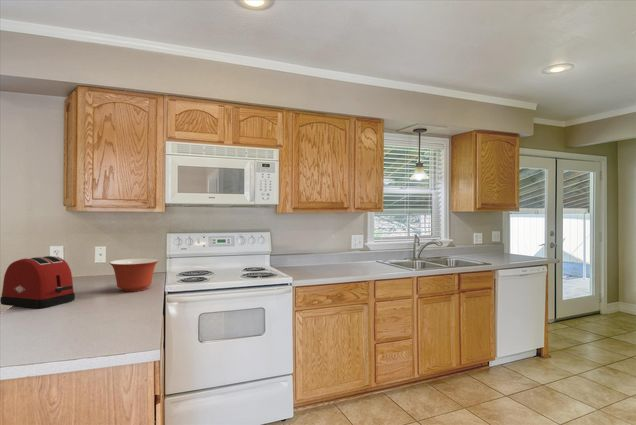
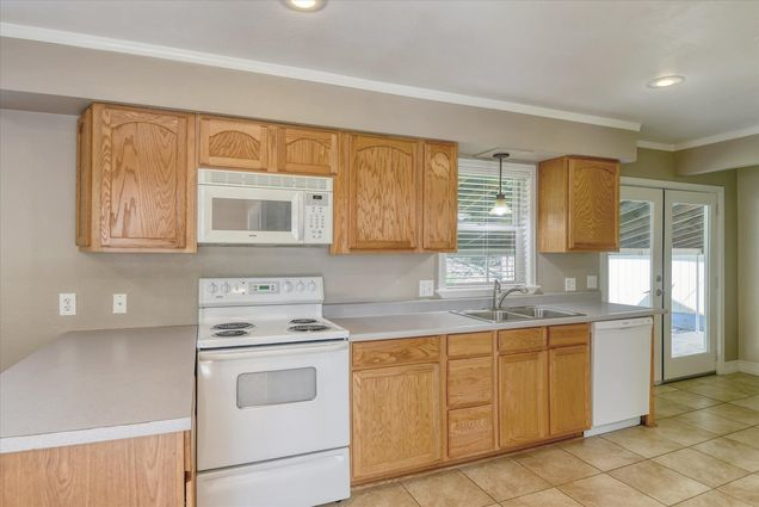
- toaster (38, 279)
- mixing bowl (134, 275)
